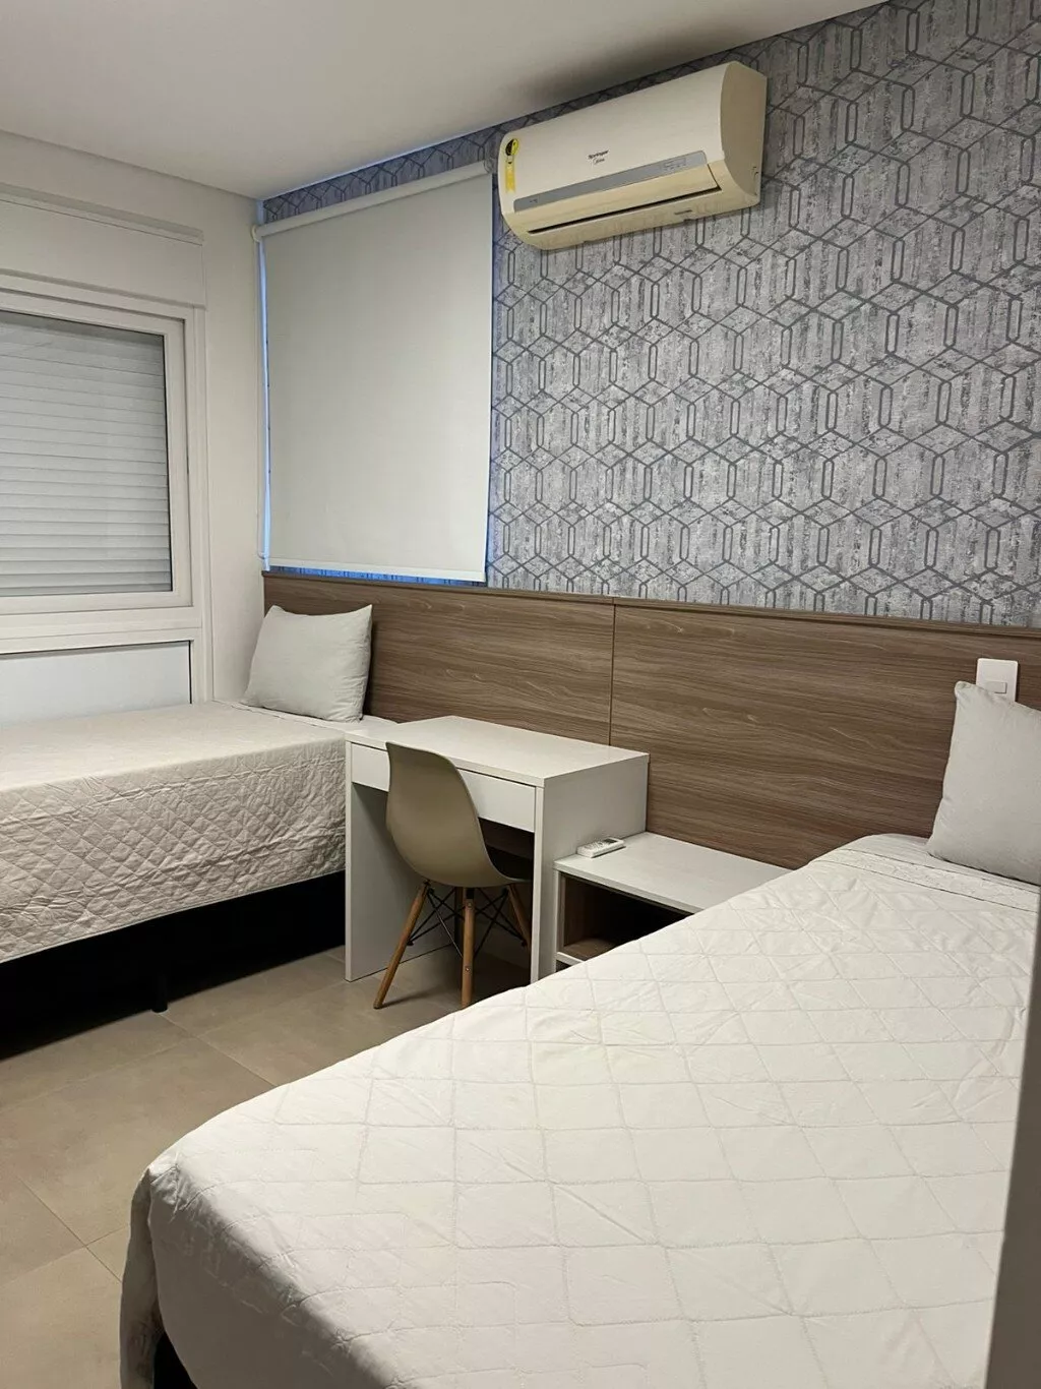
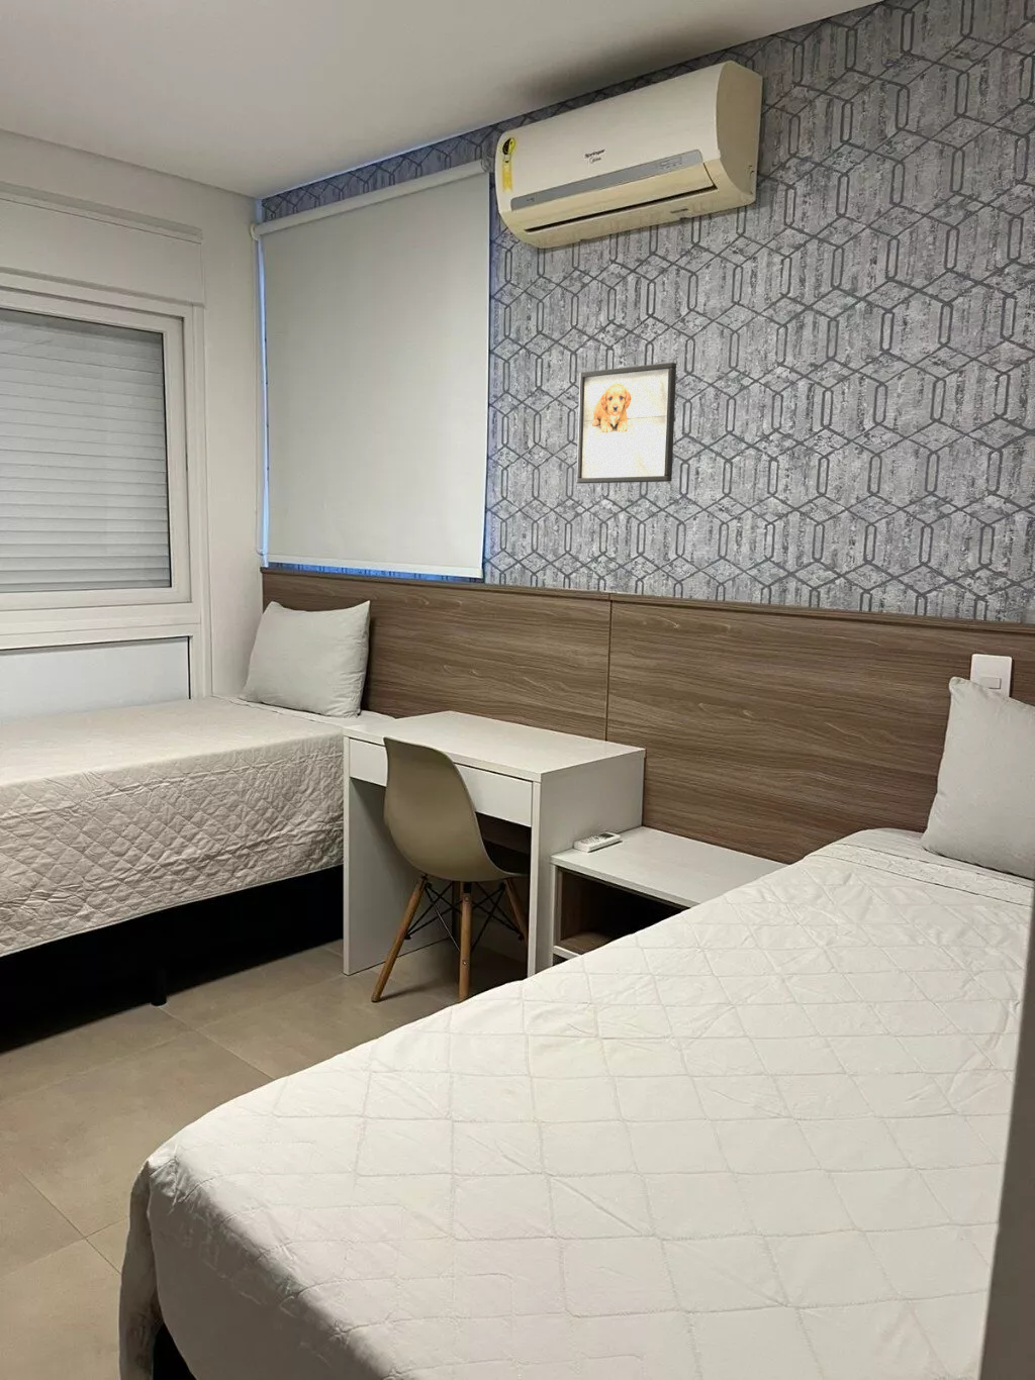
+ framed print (624, 425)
